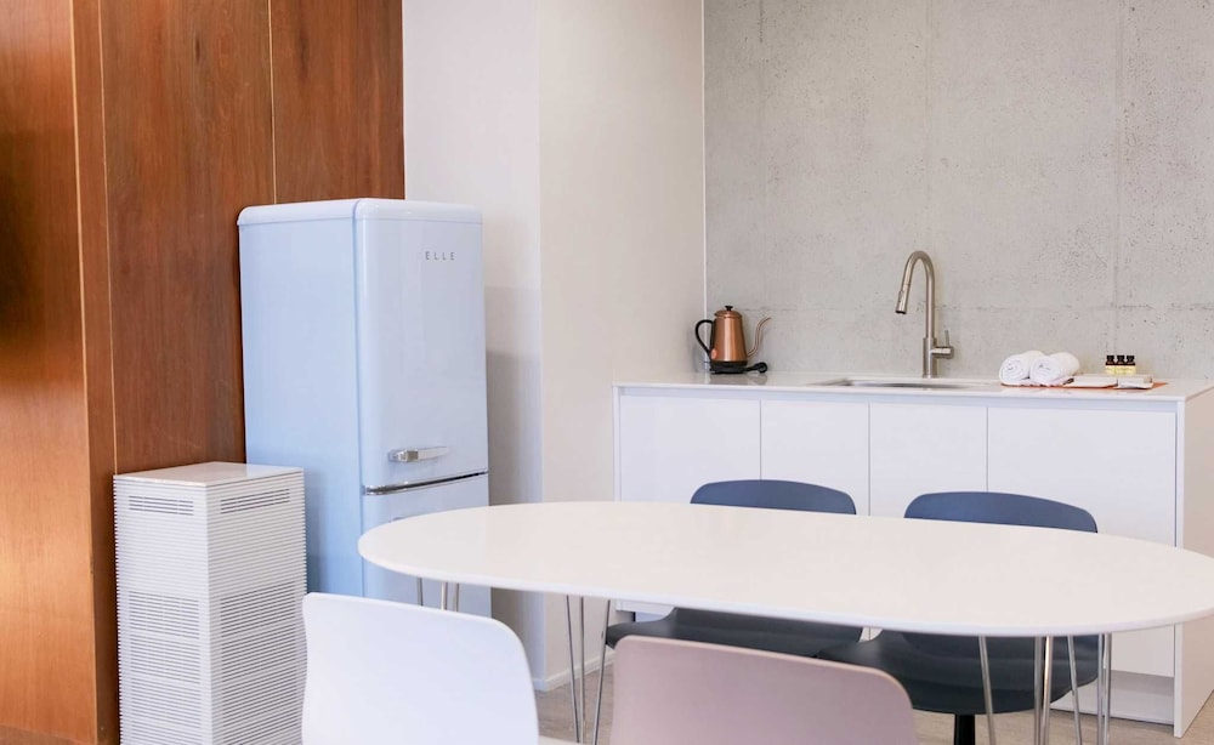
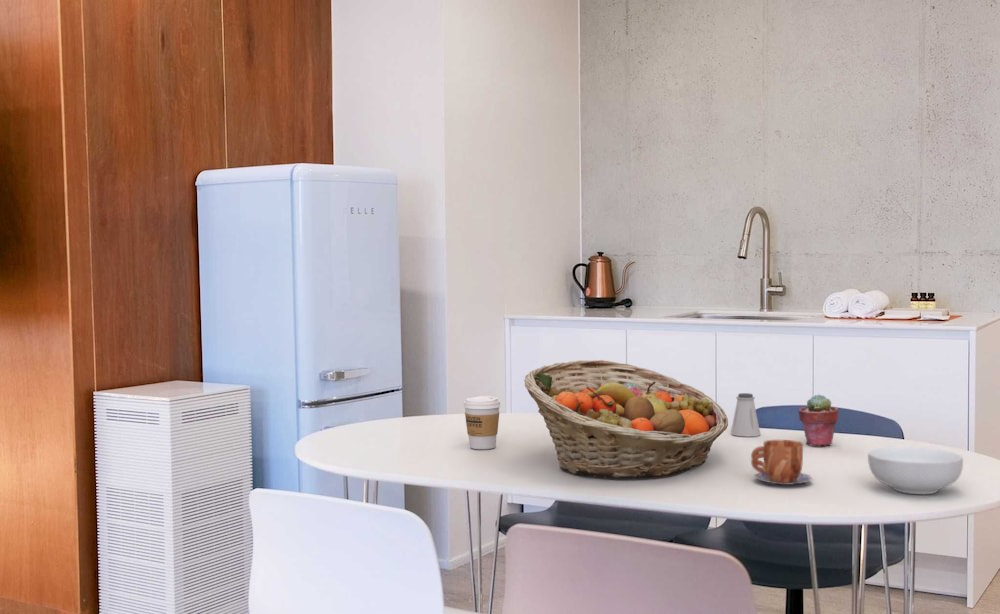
+ mug (781, 462)
+ saltshaker (745, 414)
+ cereal bowl (914, 471)
+ potted succulent (818, 419)
+ fruit basket (626, 415)
+ coffee cup (482, 421)
